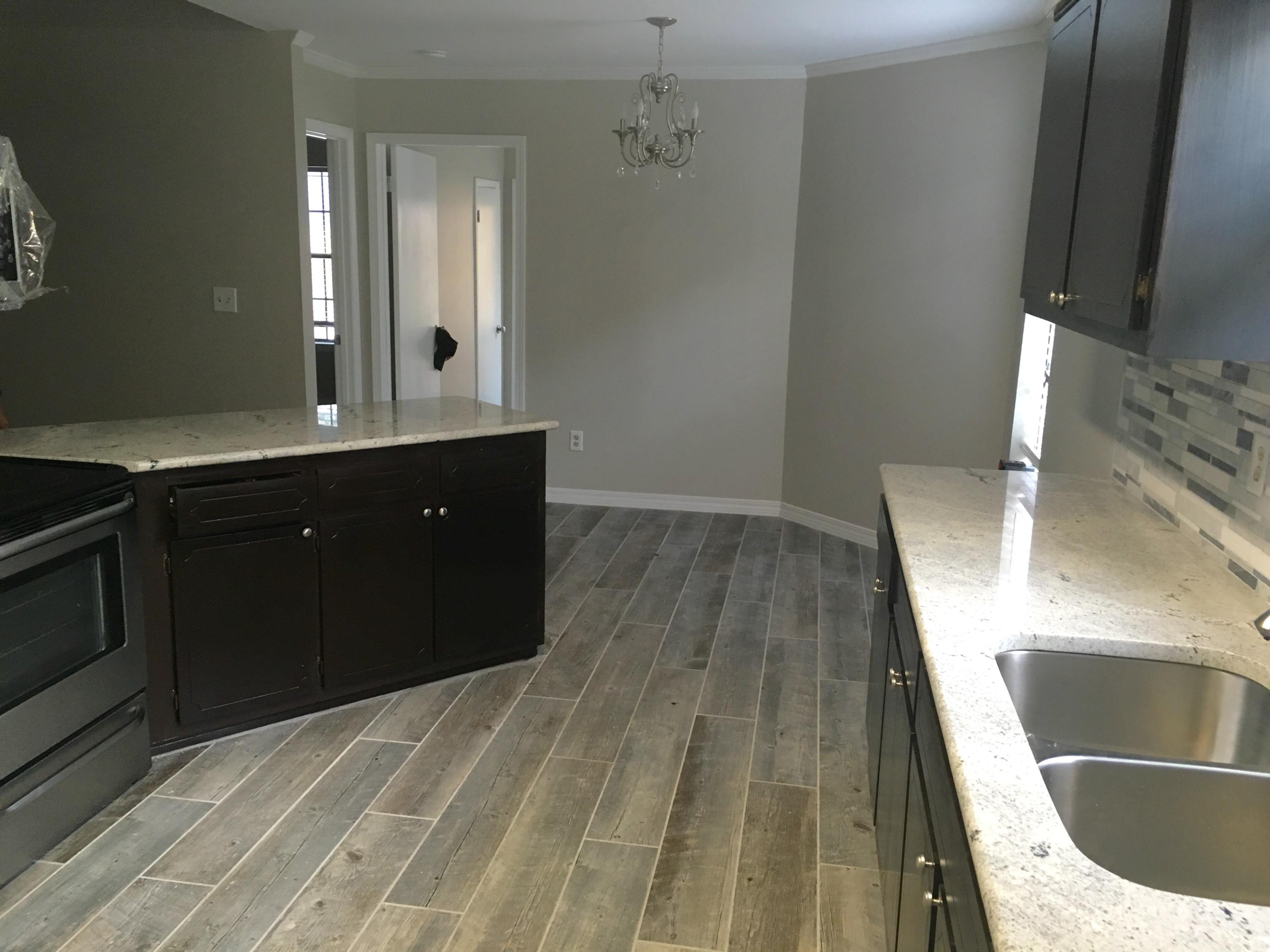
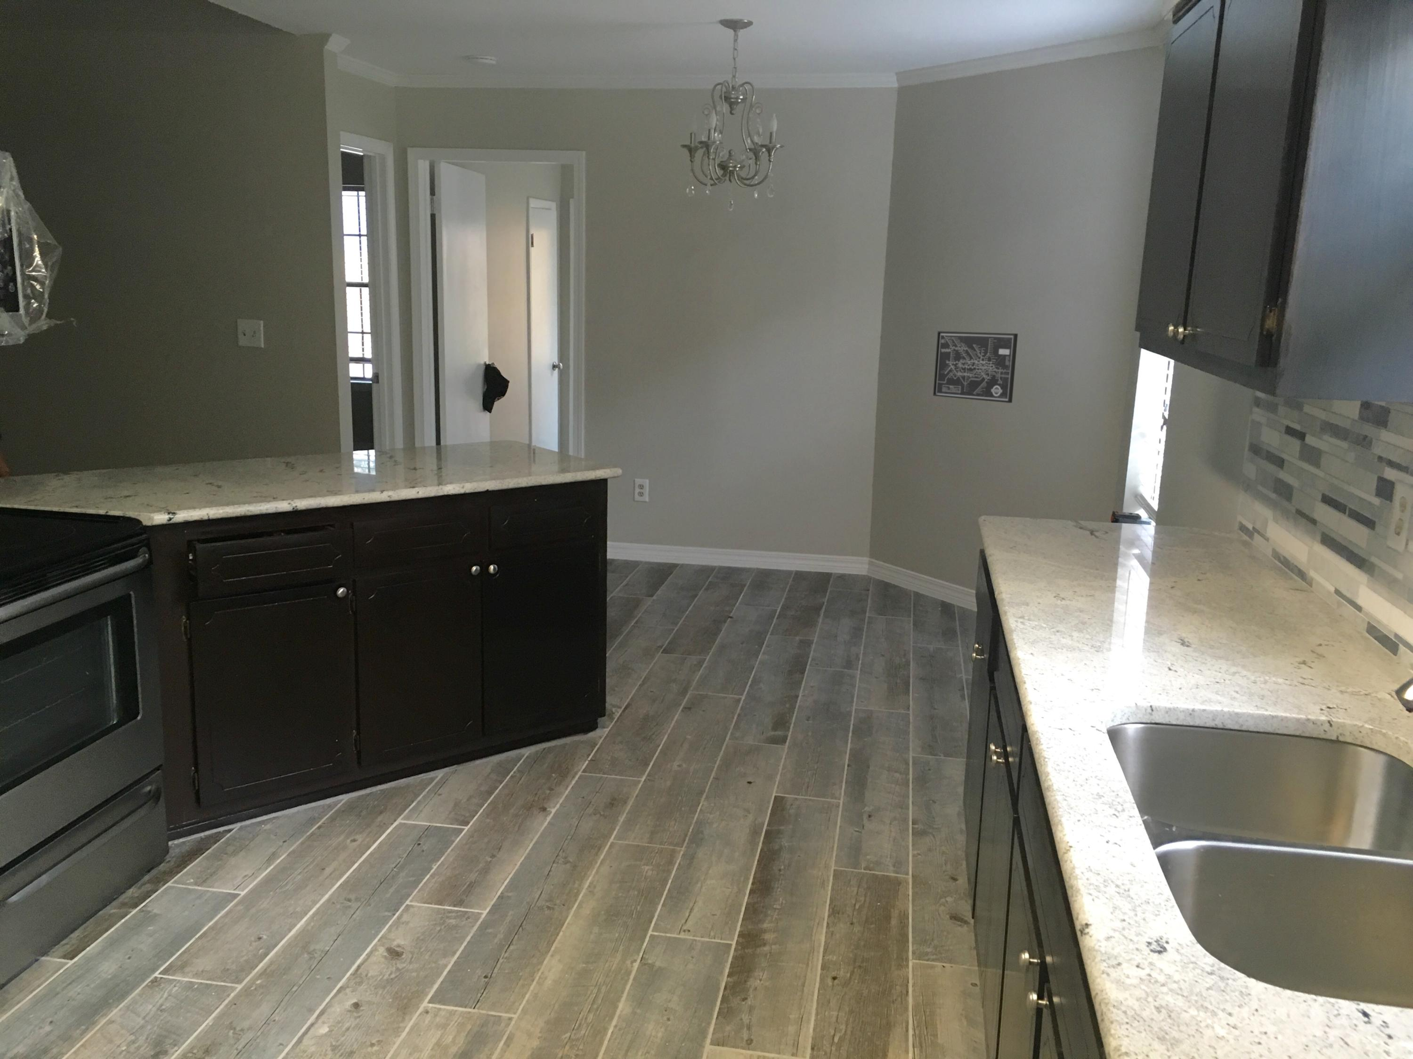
+ wall art (974, 366)
